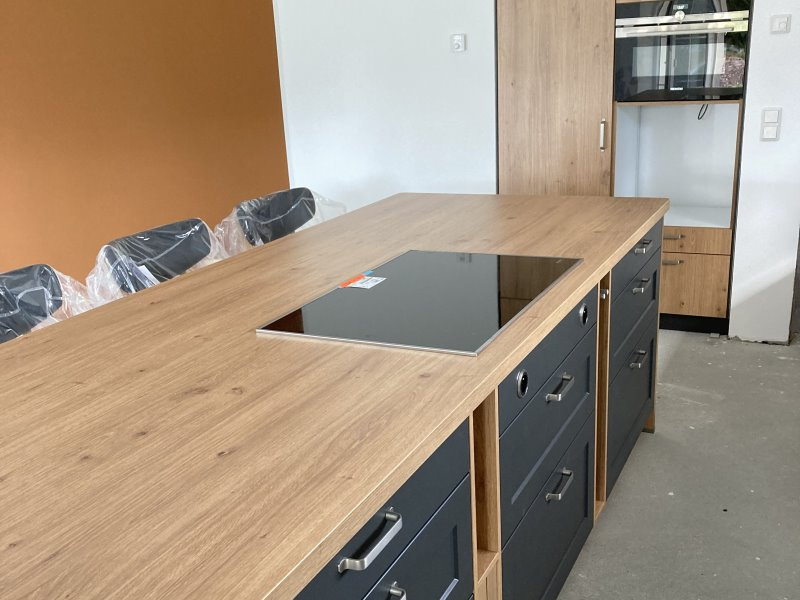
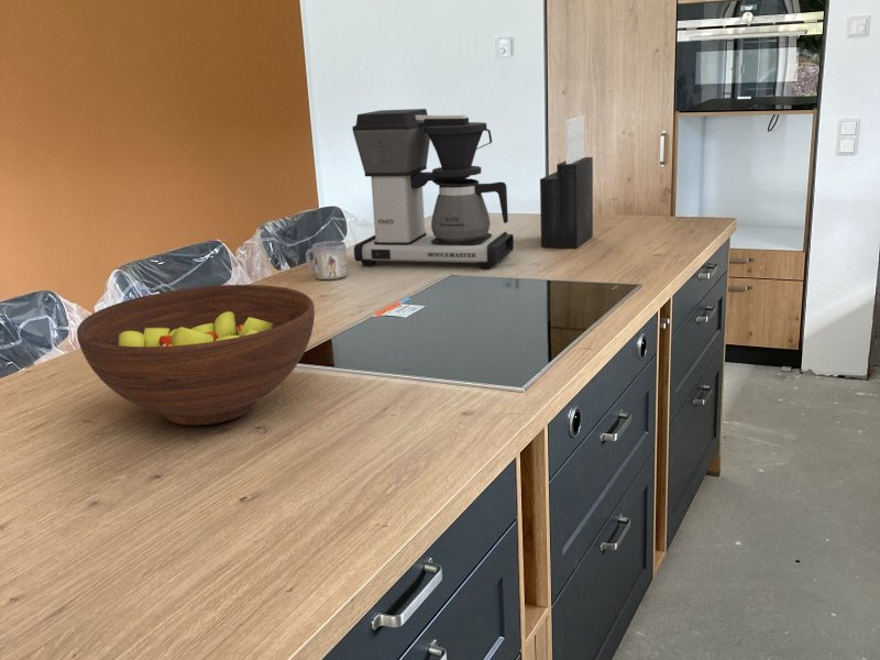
+ knife block (562, 180)
+ coffee maker (436, 184)
+ mug (324, 260)
+ fruit bowl (205, 362)
